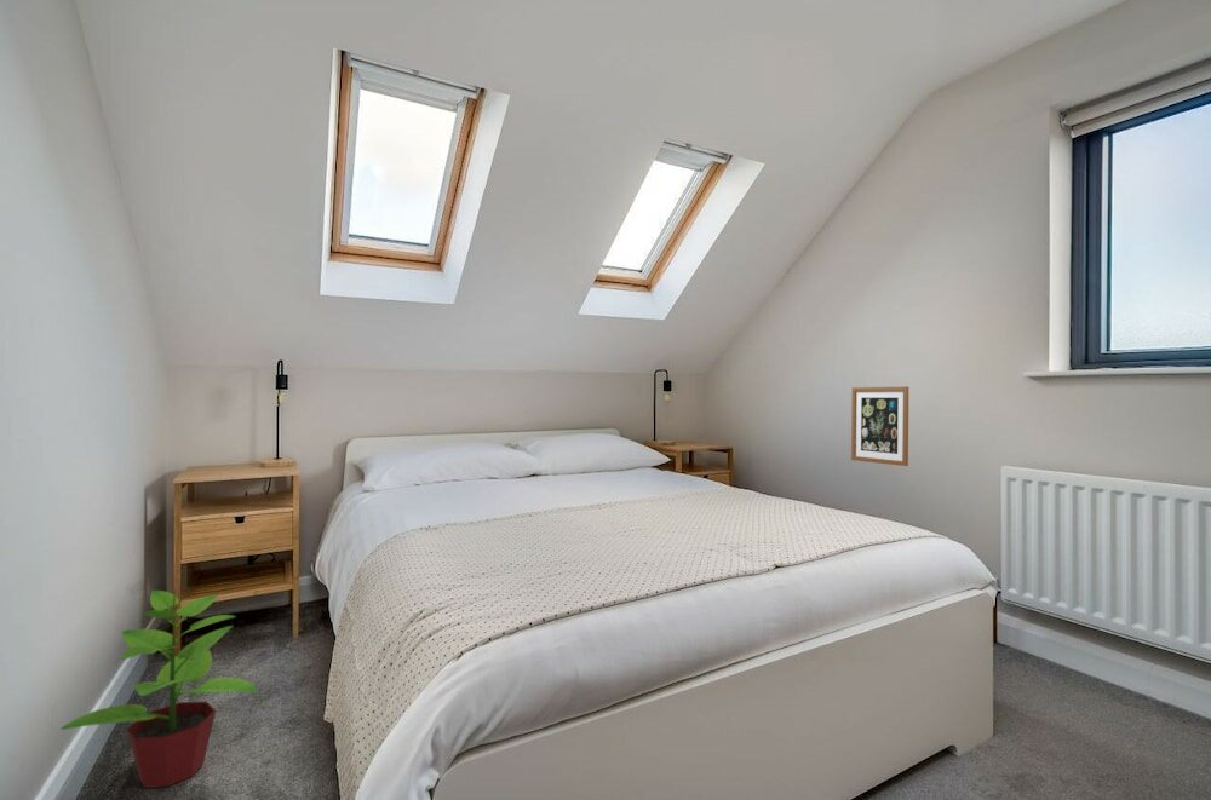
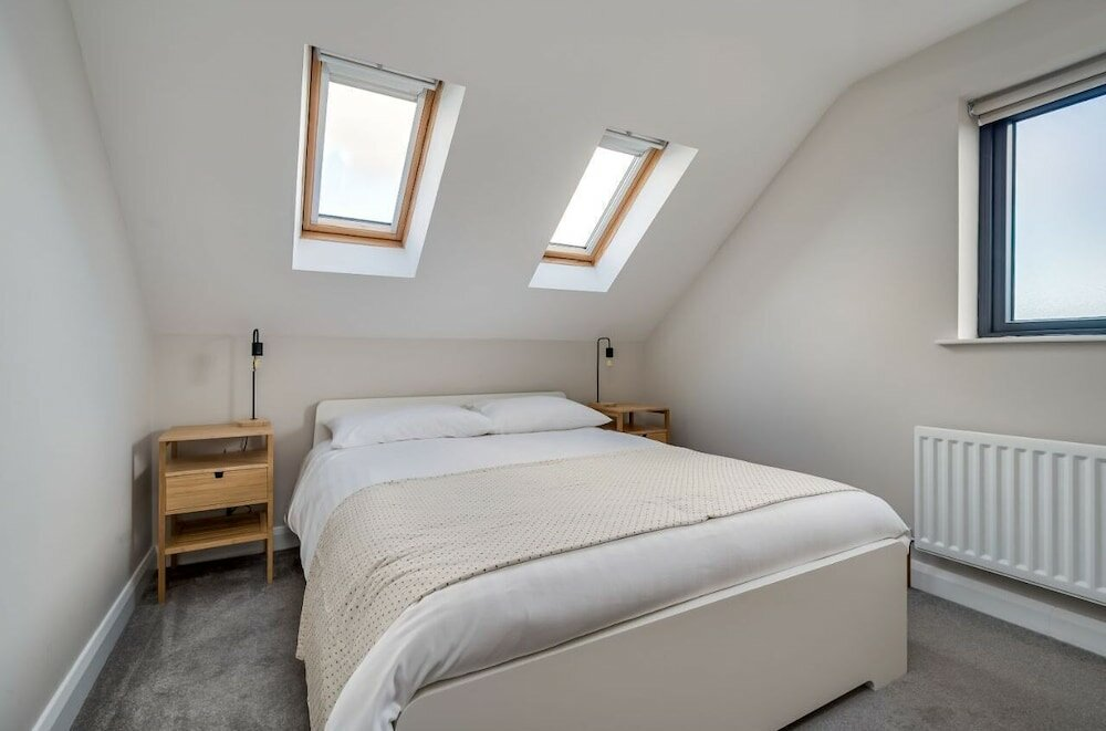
- wall art (878, 425)
- potted plant (174, 675)
